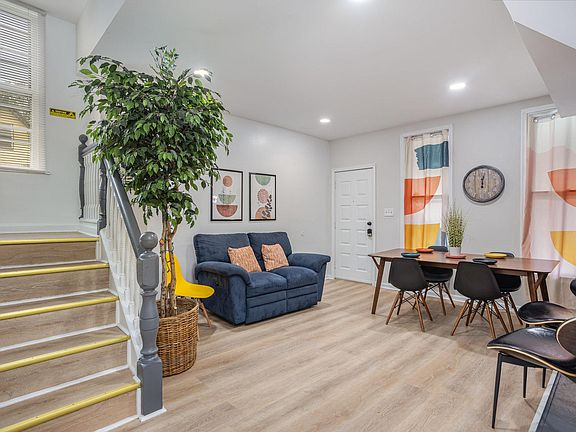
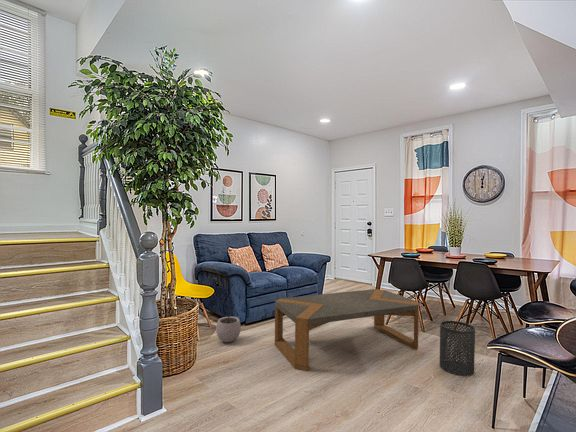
+ plant pot (228, 325)
+ coffee table (346, 319)
+ trash can (456, 347)
